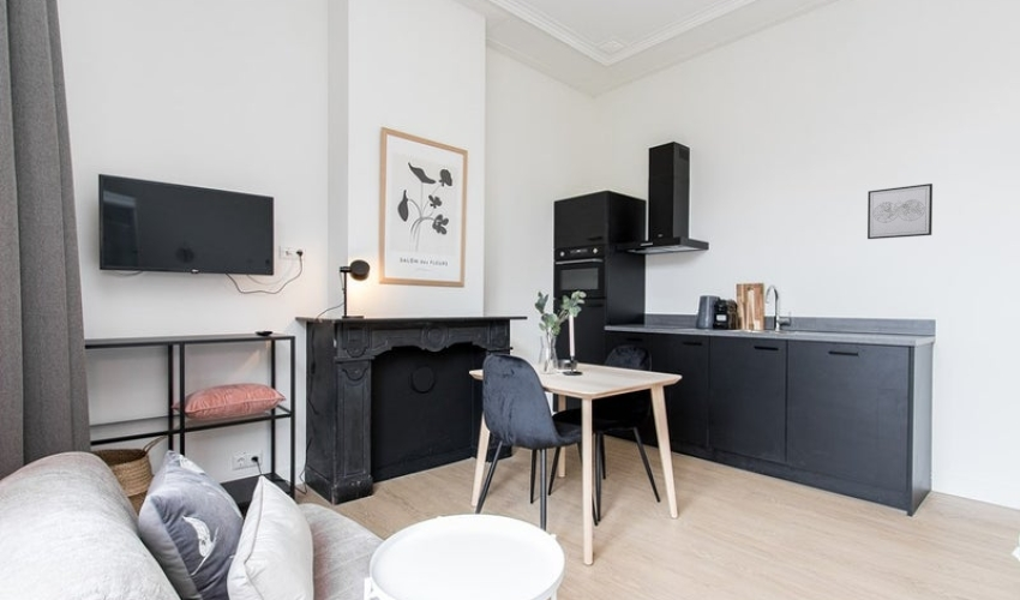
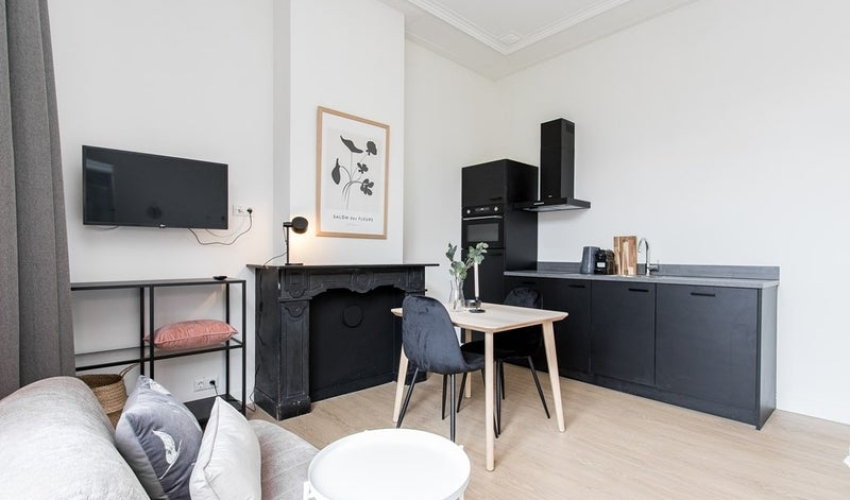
- wall art (899, 212)
